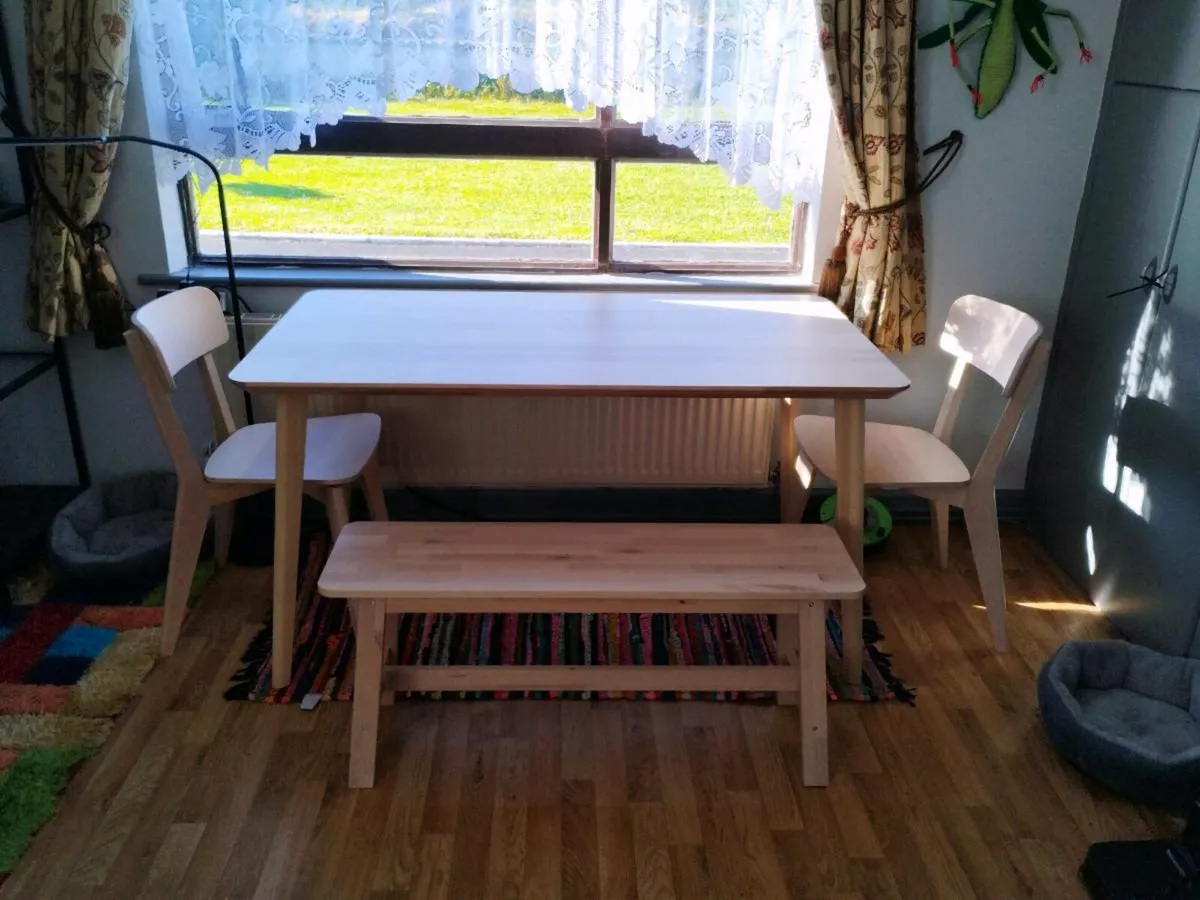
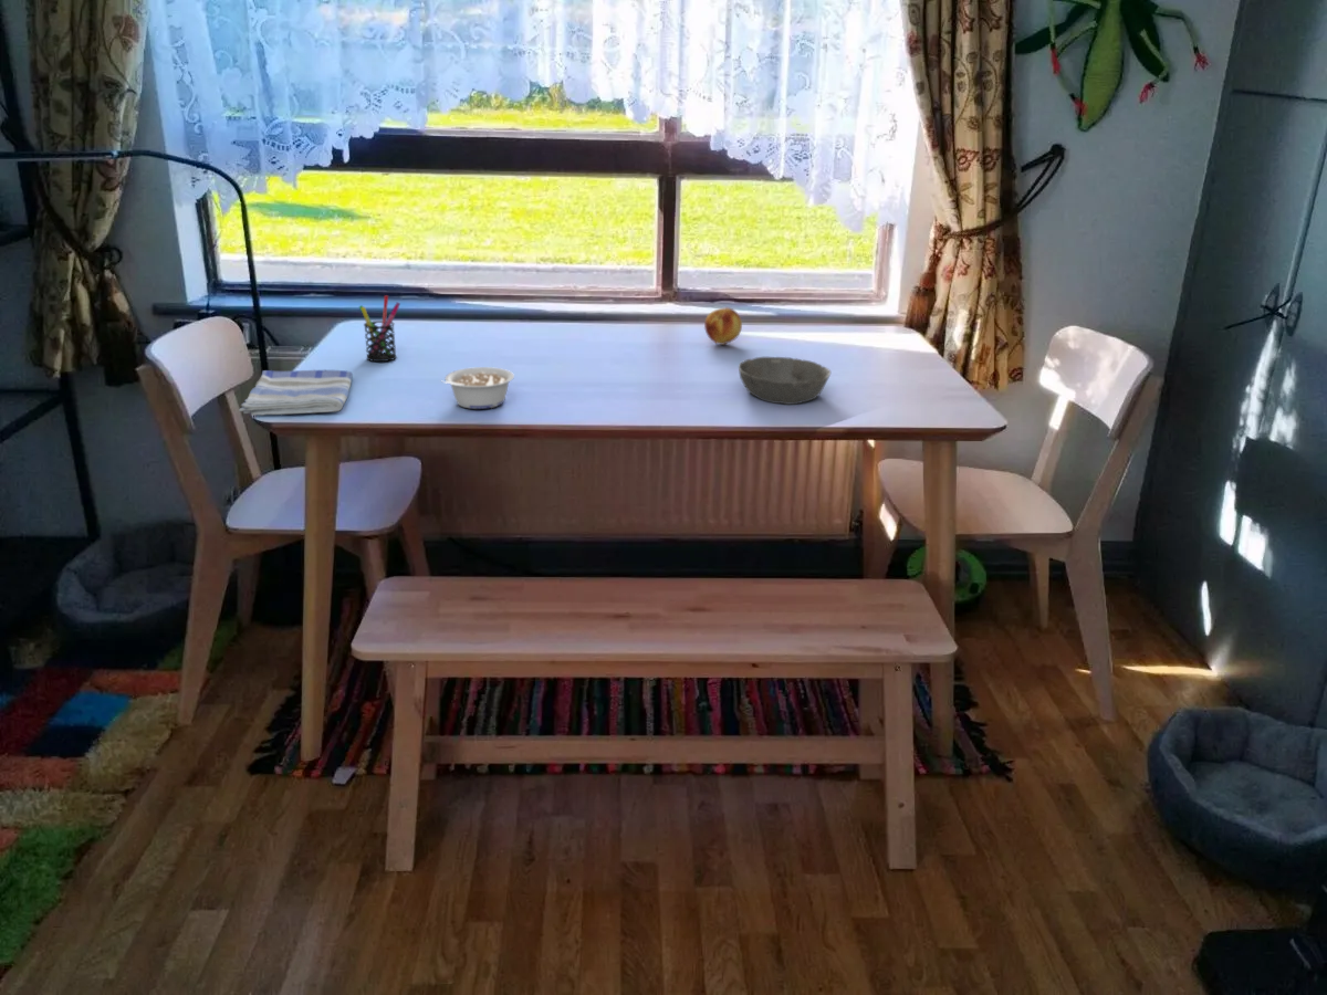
+ legume (479, 387)
+ pen holder (377, 327)
+ fruit (723, 326)
+ dish towel (300, 389)
+ bowl (783, 381)
